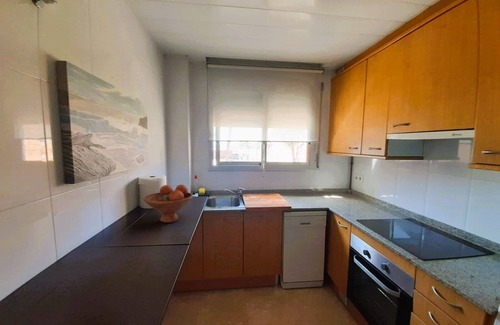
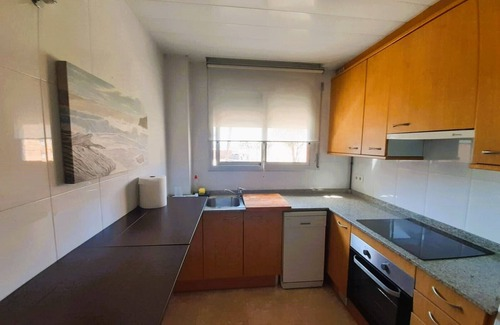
- fruit bowl (169, 203)
